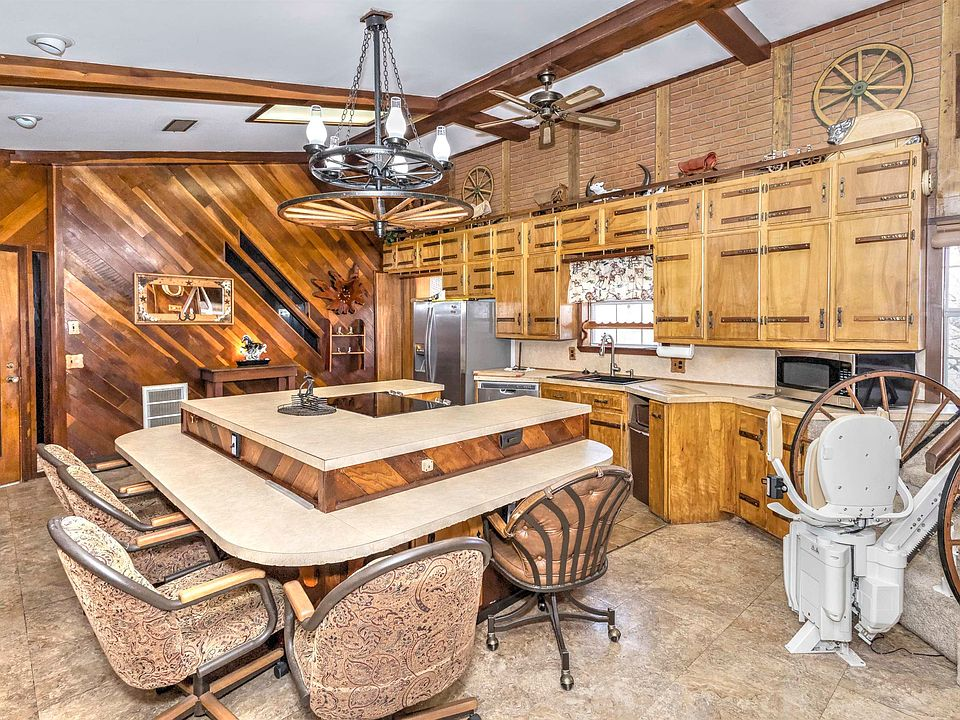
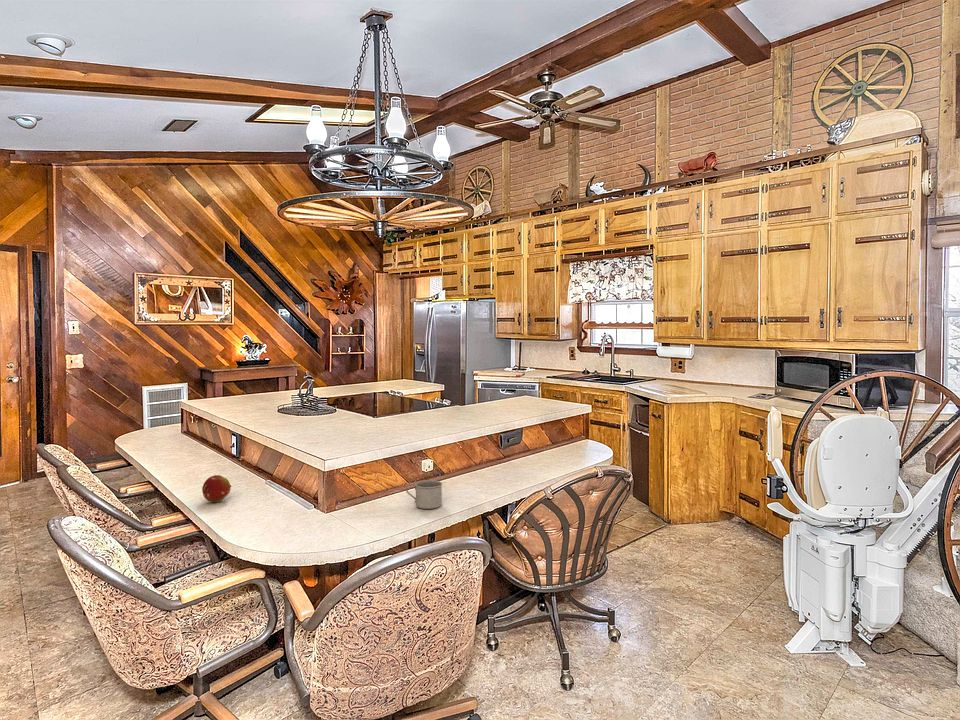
+ fruit (218, 488)
+ mug (426, 494)
